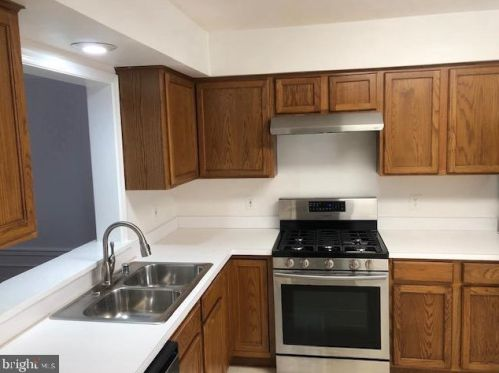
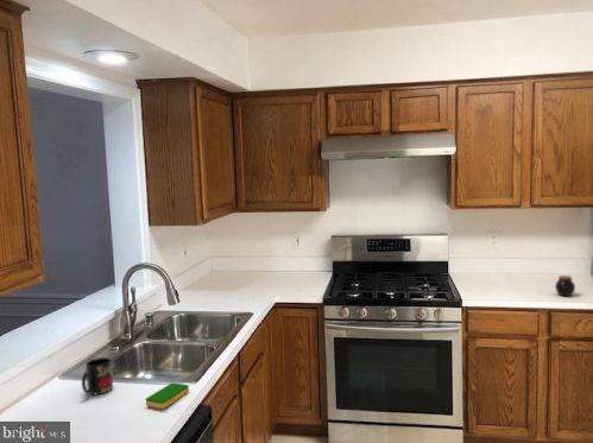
+ jar (564, 285)
+ dish sponge (168, 394)
+ mug (95, 378)
